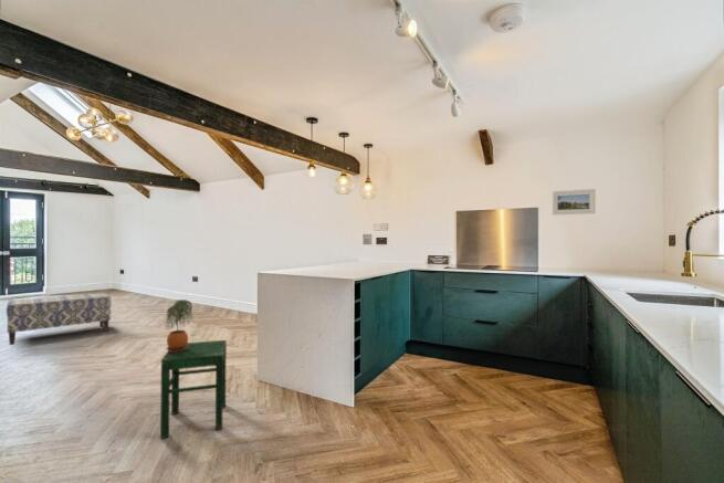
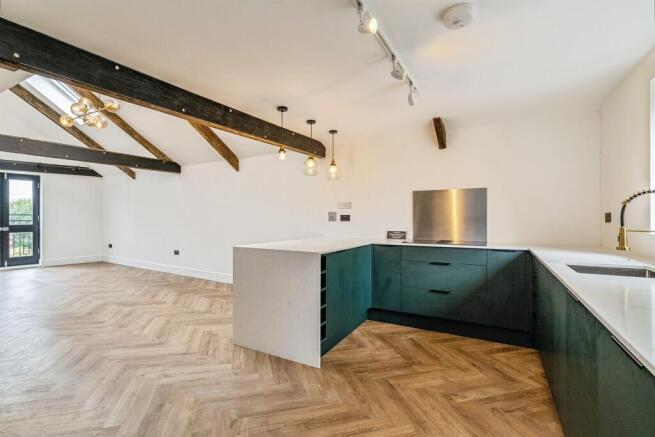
- stool (198, 386)
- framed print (573, 202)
- potted plant (179, 324)
- bench (61, 316)
